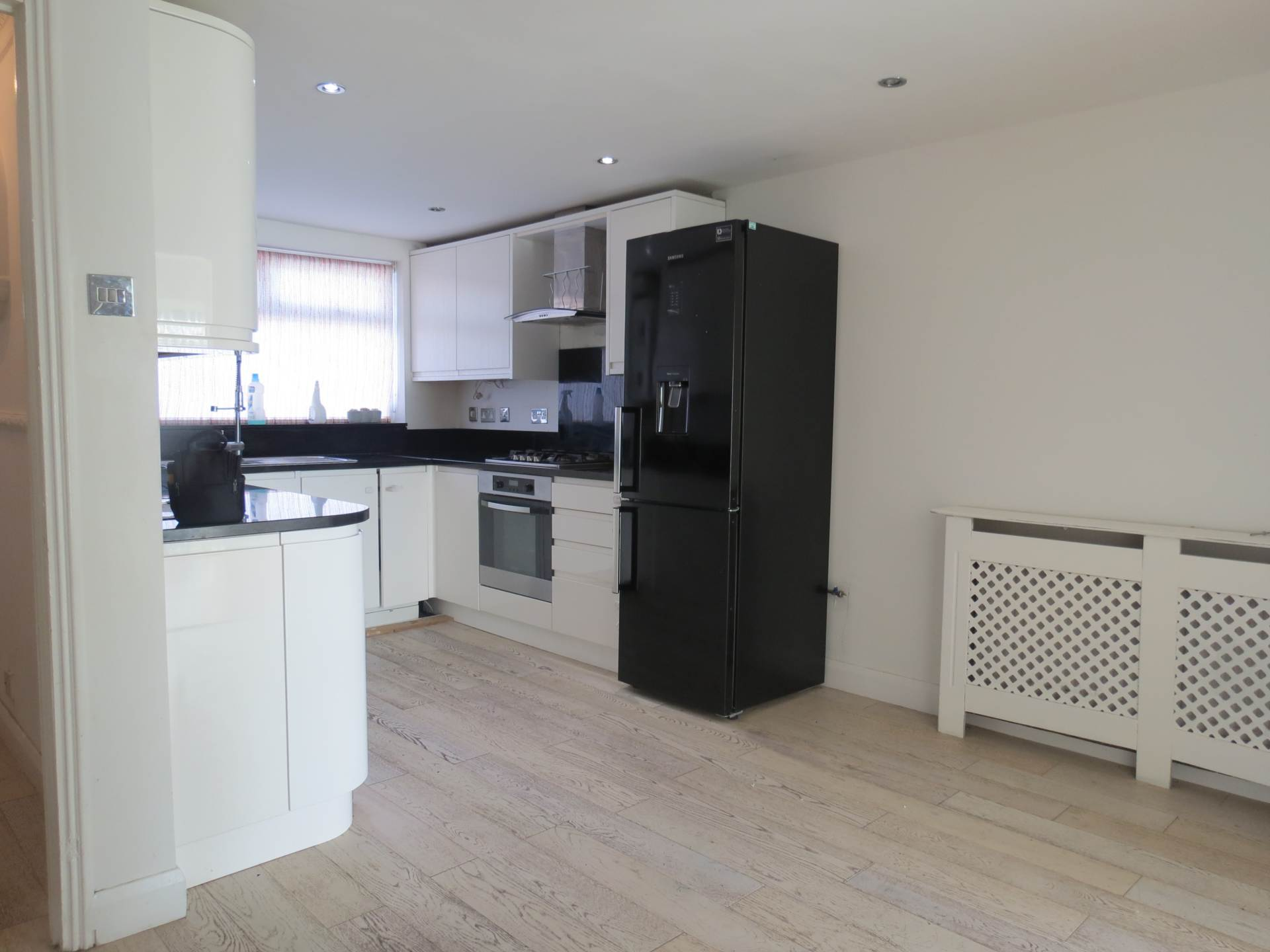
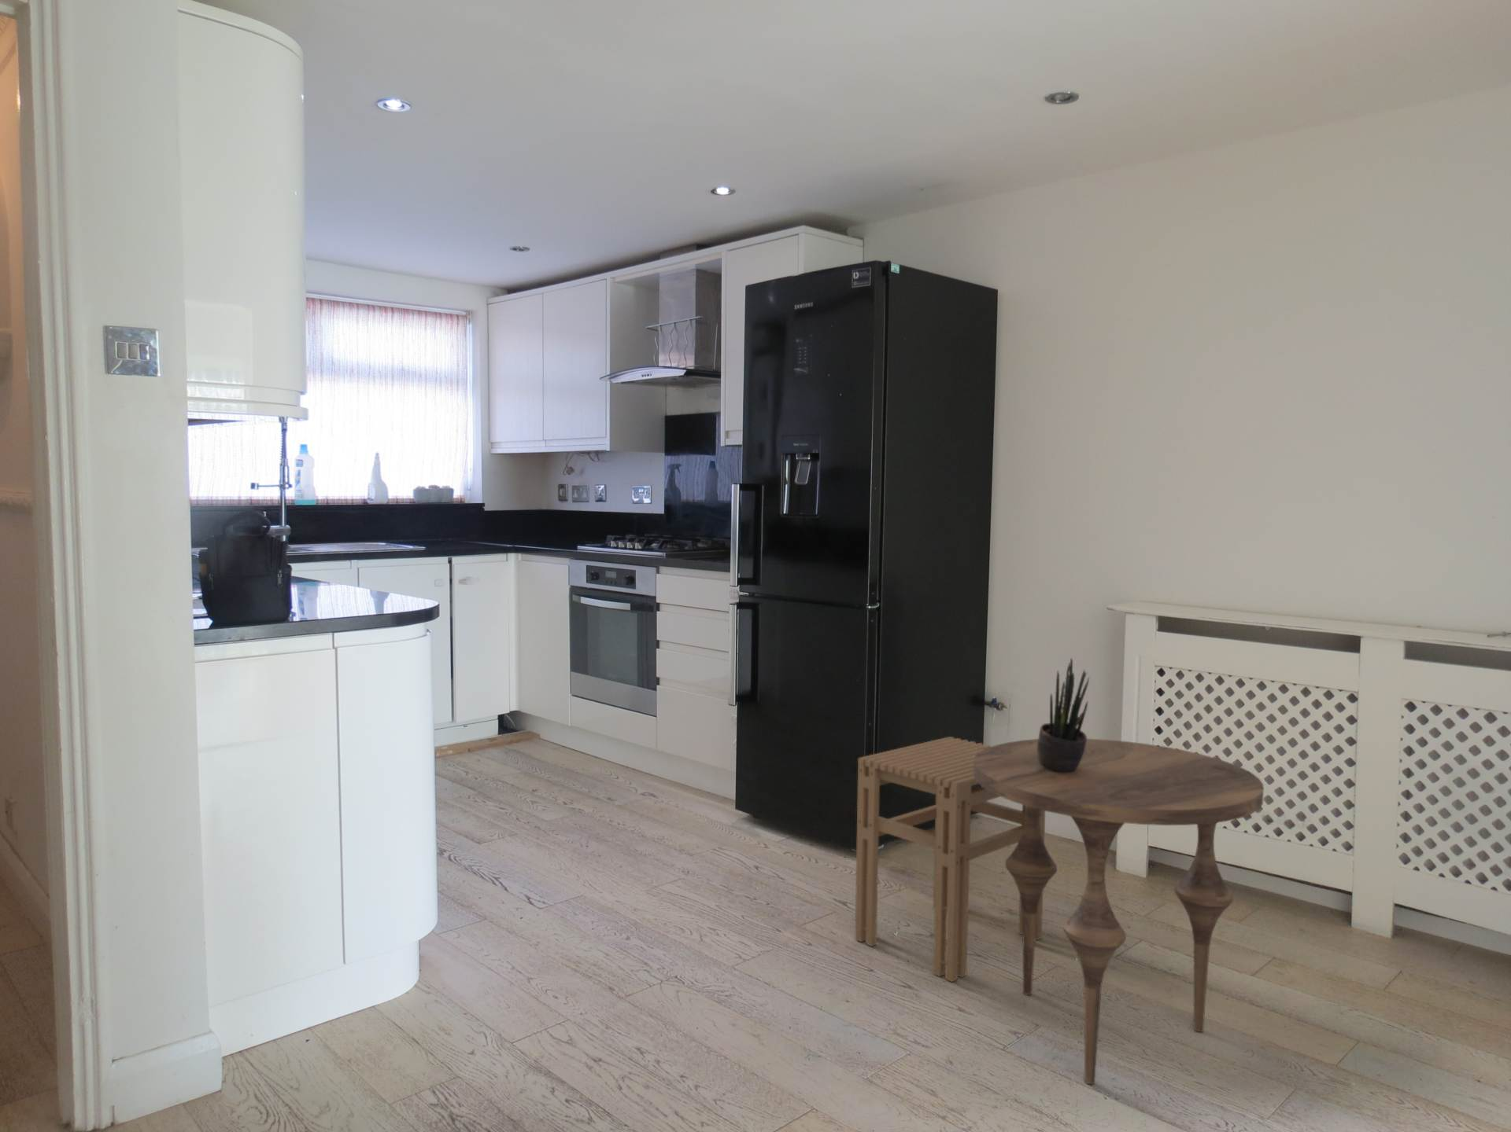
+ side table (1108, 901)
+ potted plant (1066, 713)
+ stool (951, 848)
